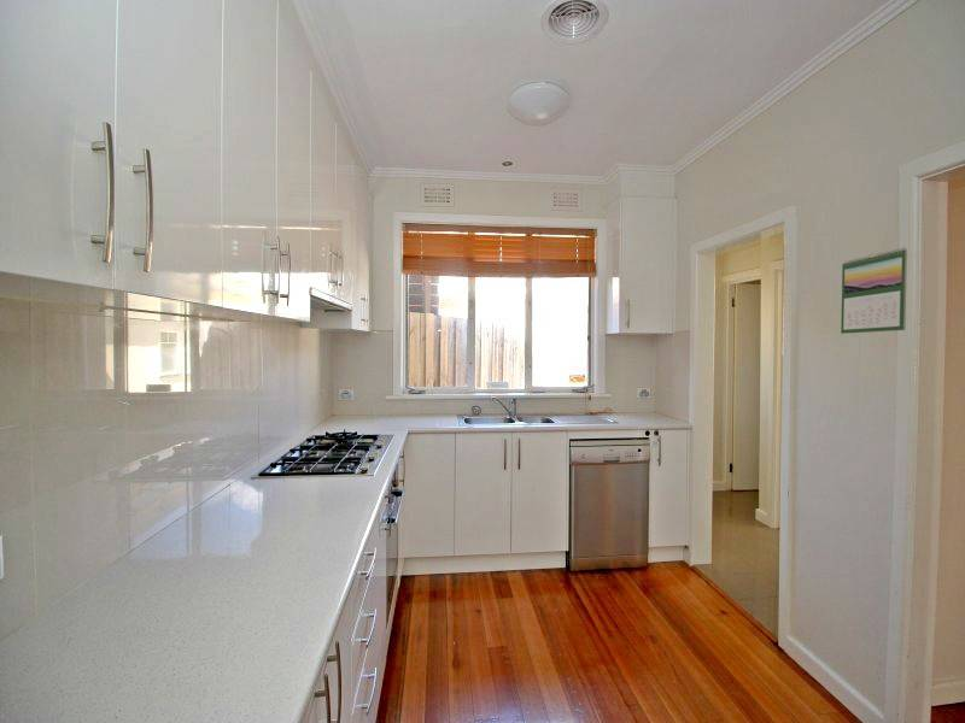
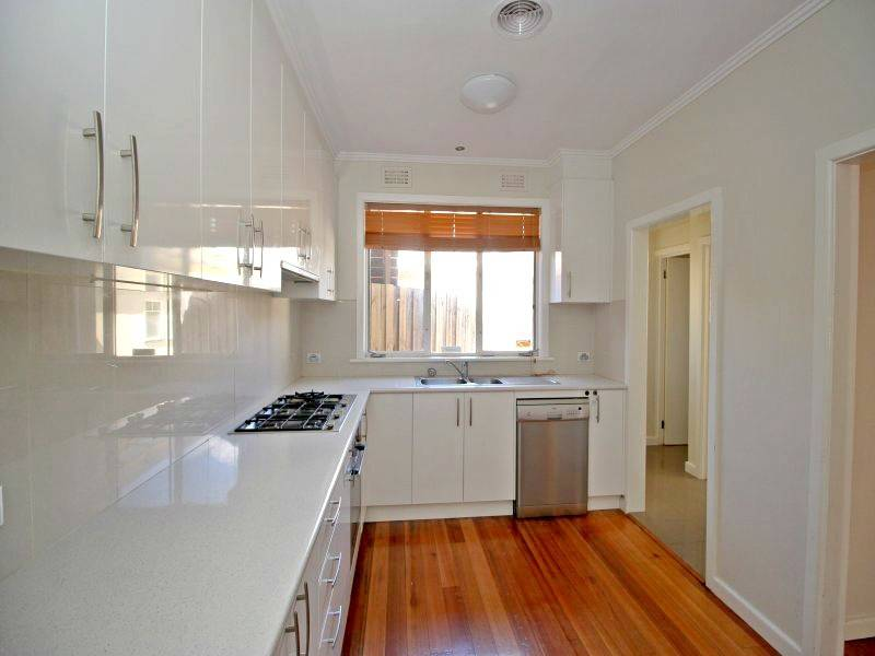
- calendar (871, 292)
